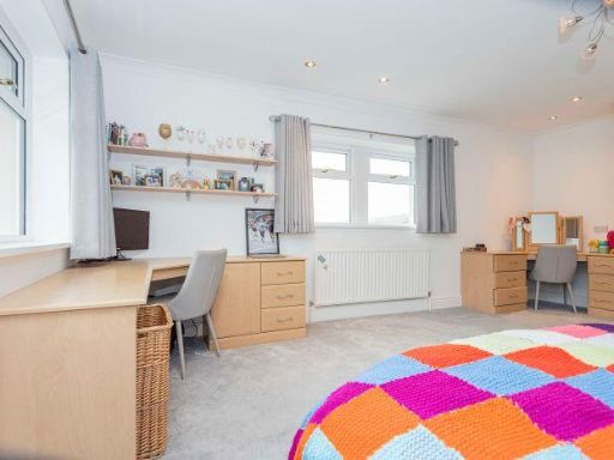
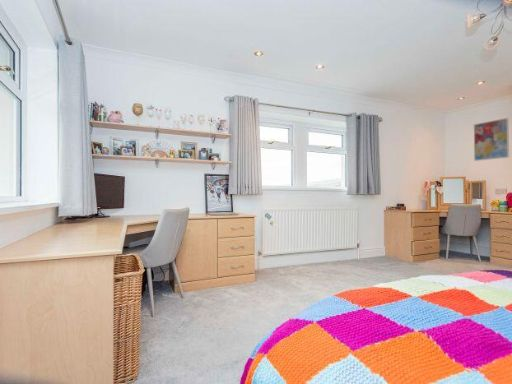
+ wall art (490, 140)
